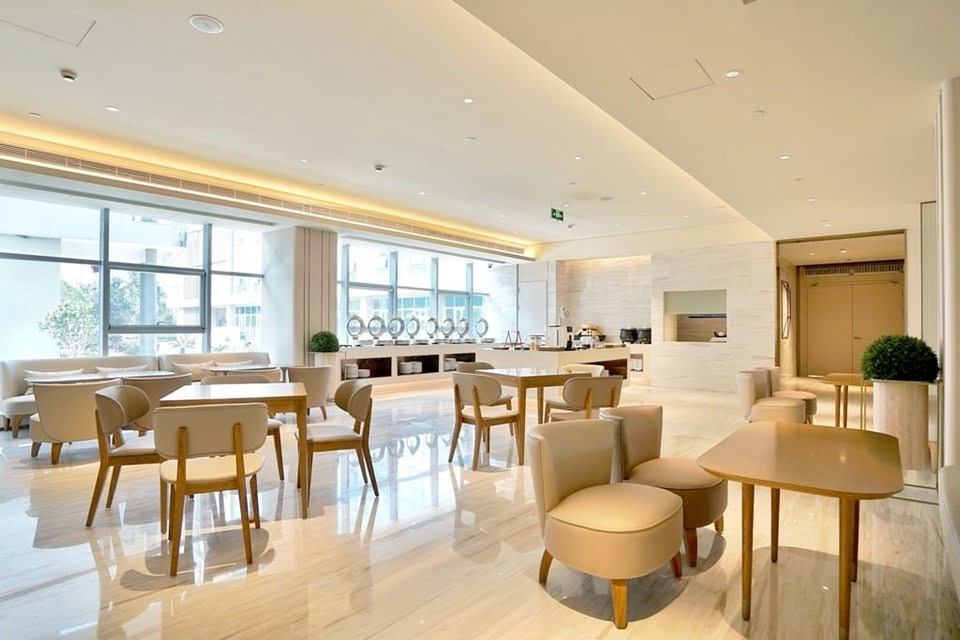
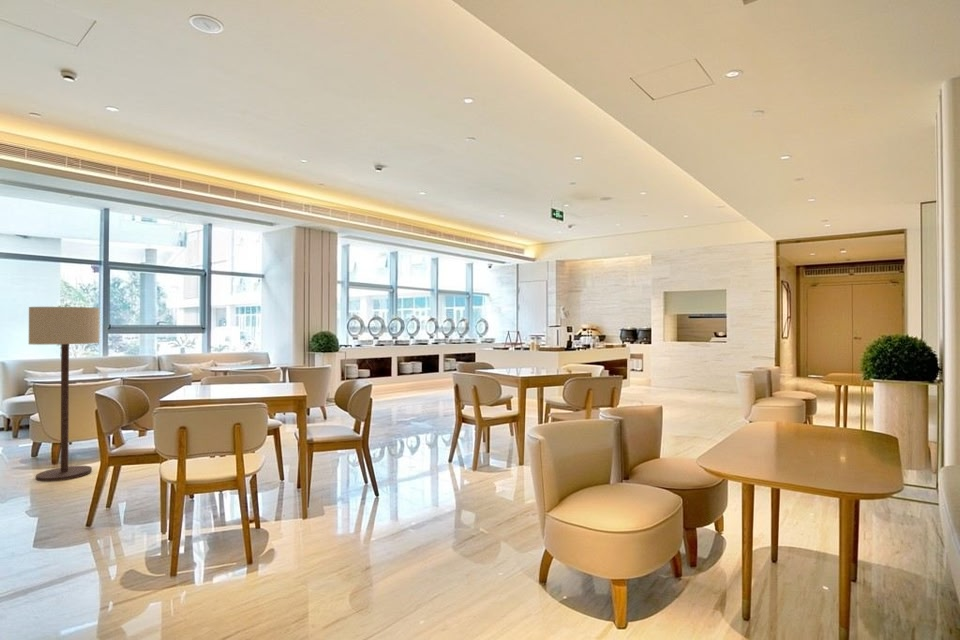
+ floor lamp (64, 391)
